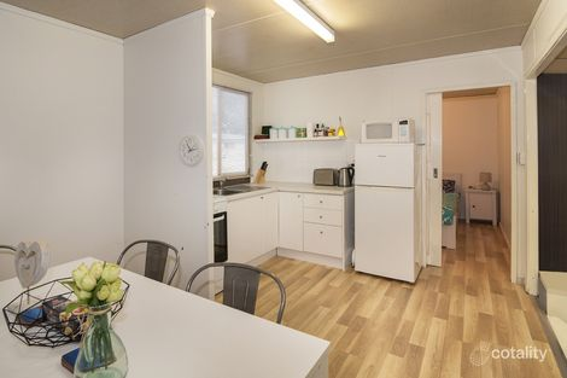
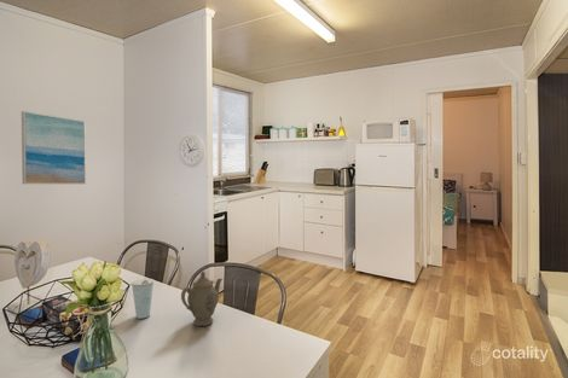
+ cup (143, 297)
+ chinaware (203, 296)
+ wall art (56, 150)
